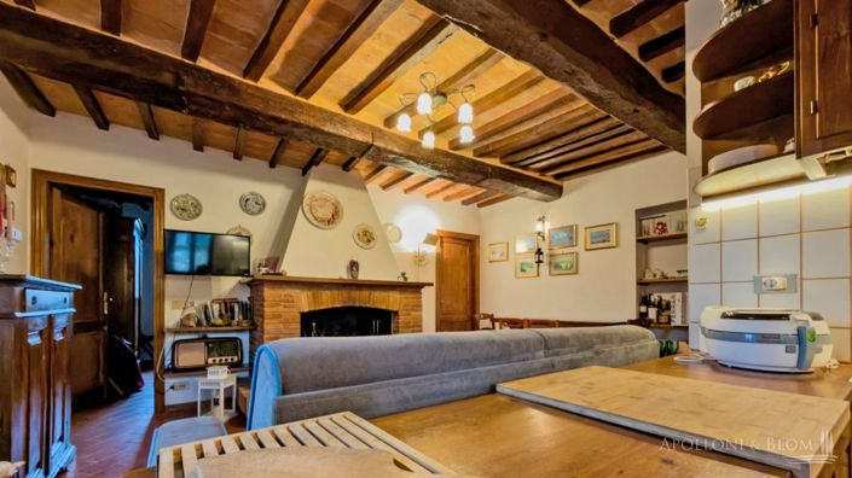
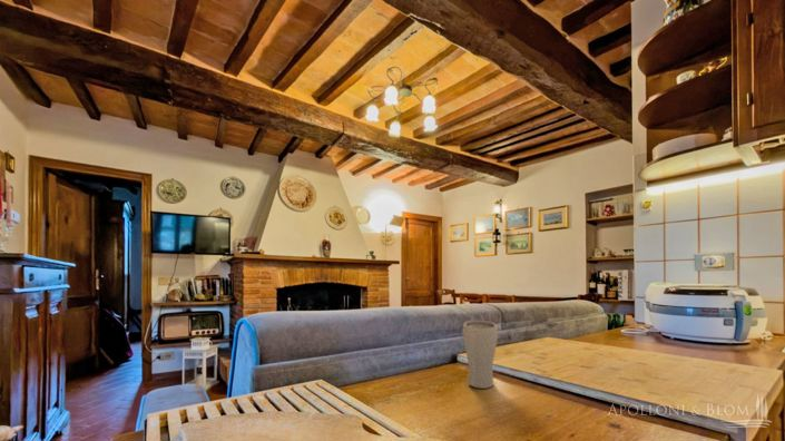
+ drinking glass (480, 353)
